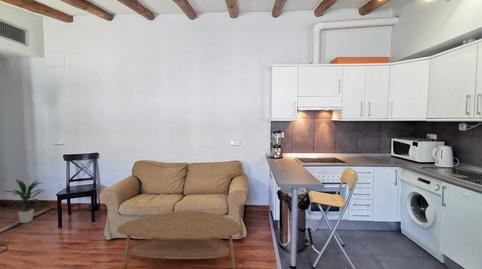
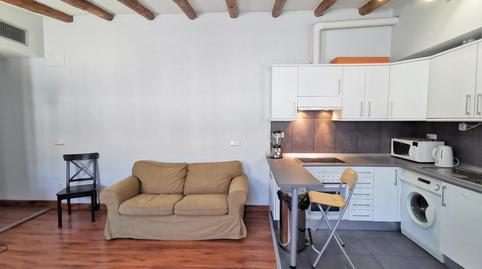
- indoor plant (27, 199)
- coffee table (182, 240)
